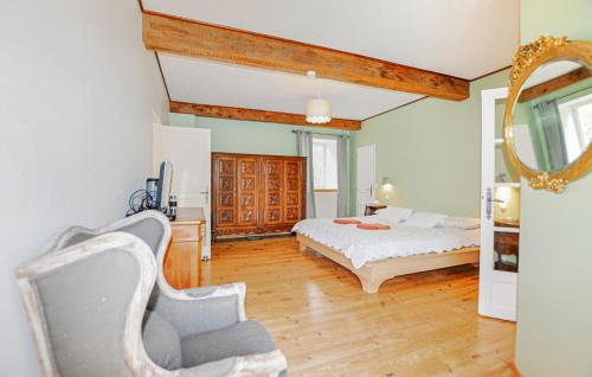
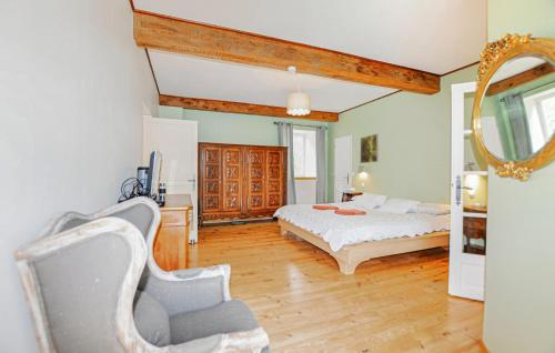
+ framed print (369, 149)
